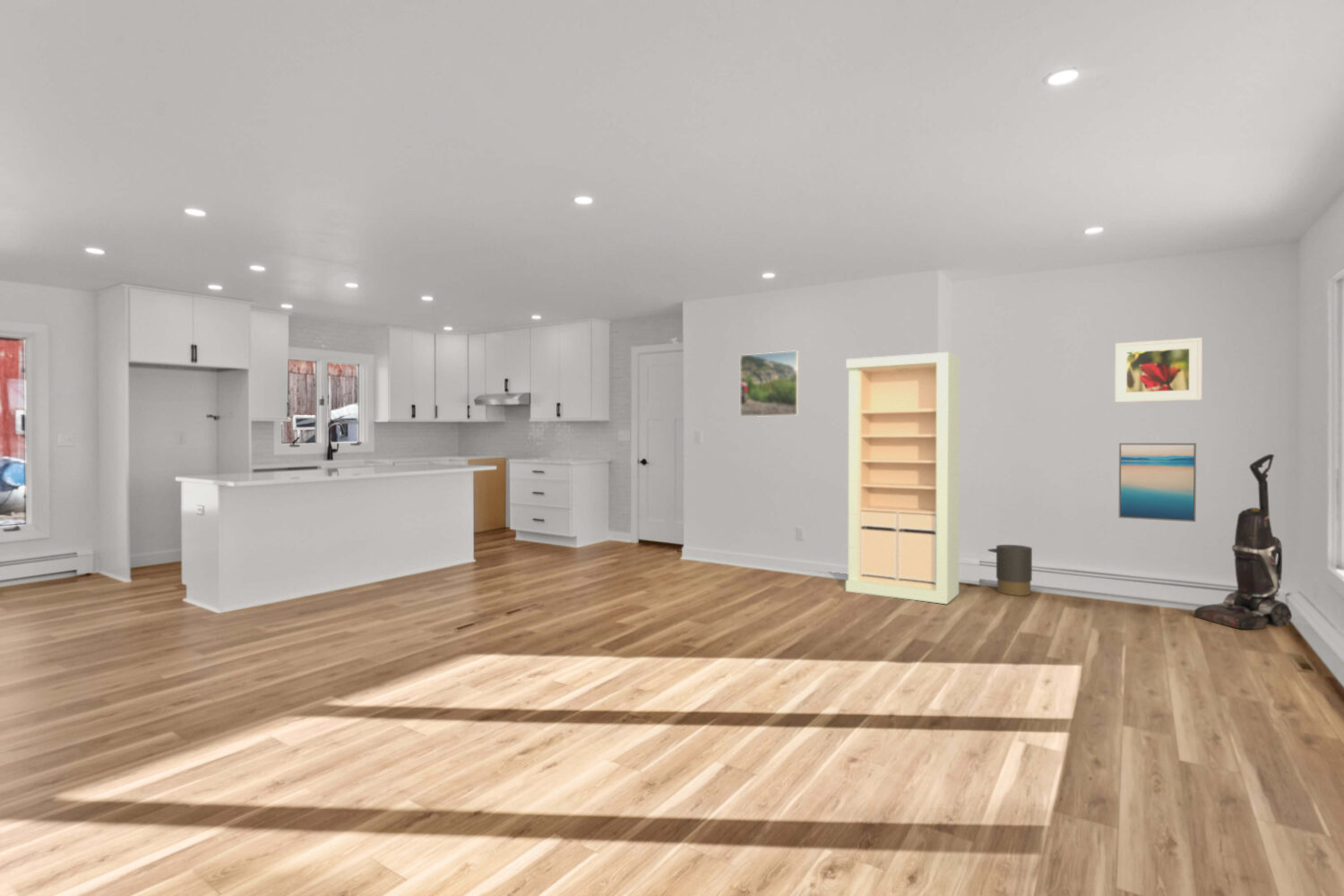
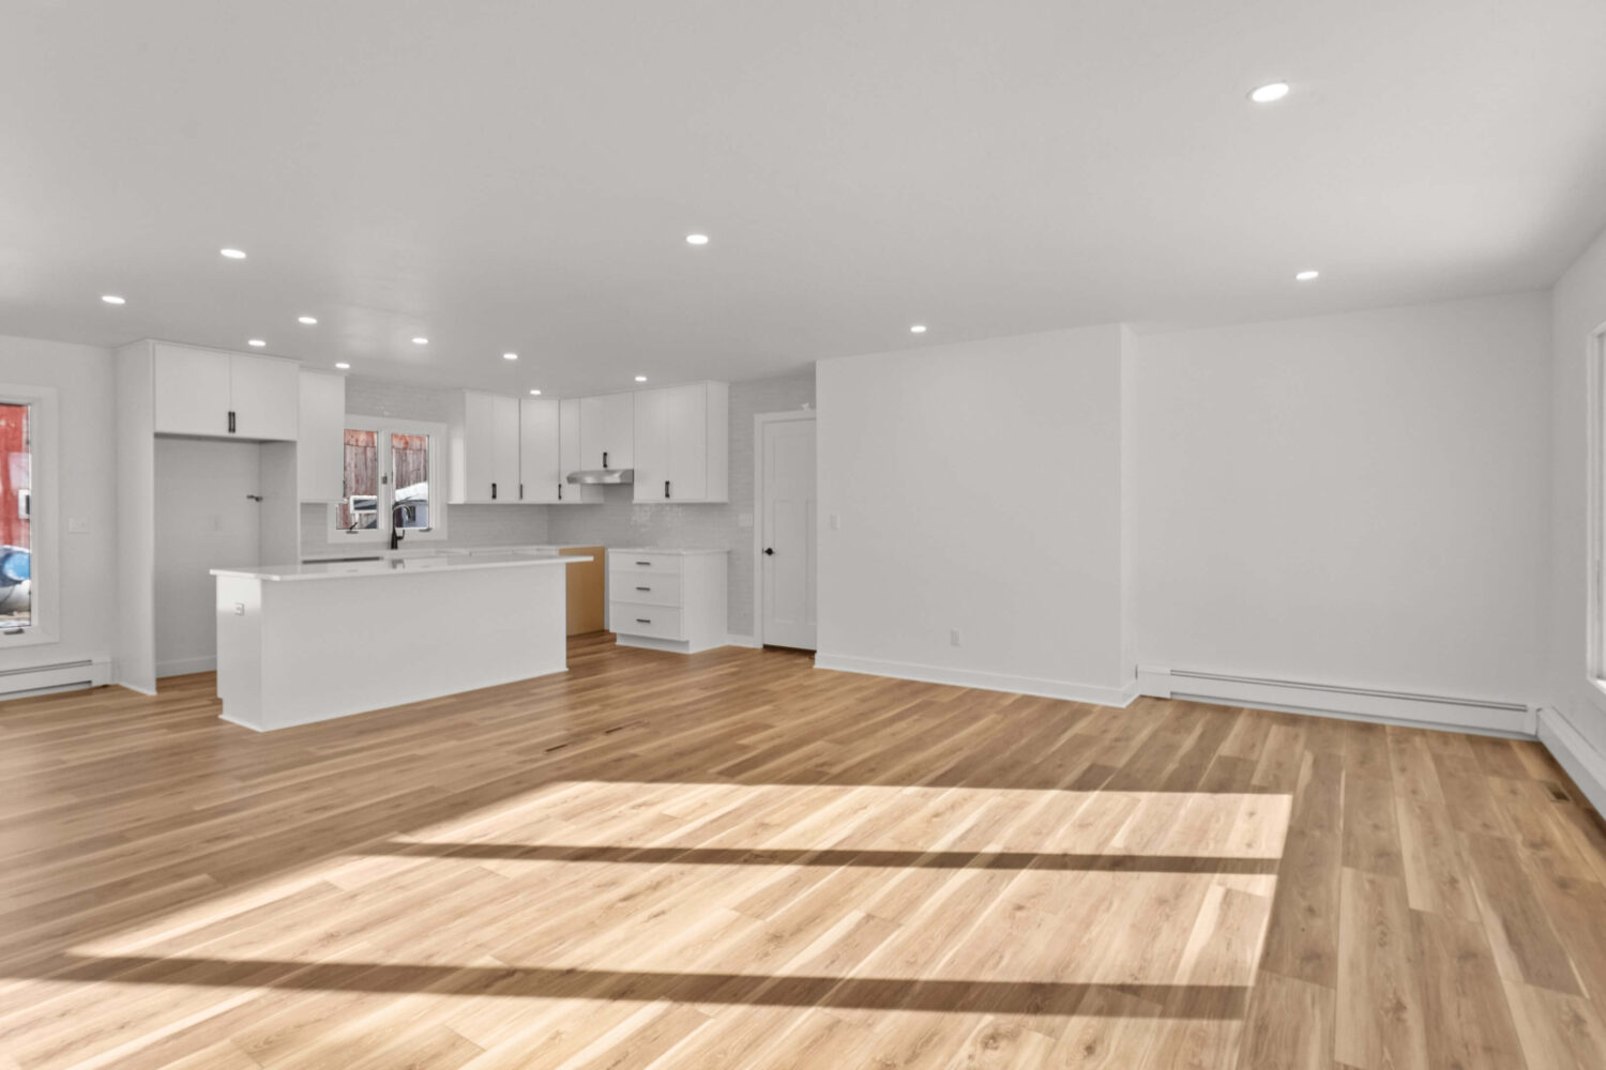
- trash can (1009, 568)
- storage cabinet (901, 475)
- wall art (1156, 481)
- vacuum cleaner (1242, 538)
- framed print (768, 384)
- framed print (1157, 371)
